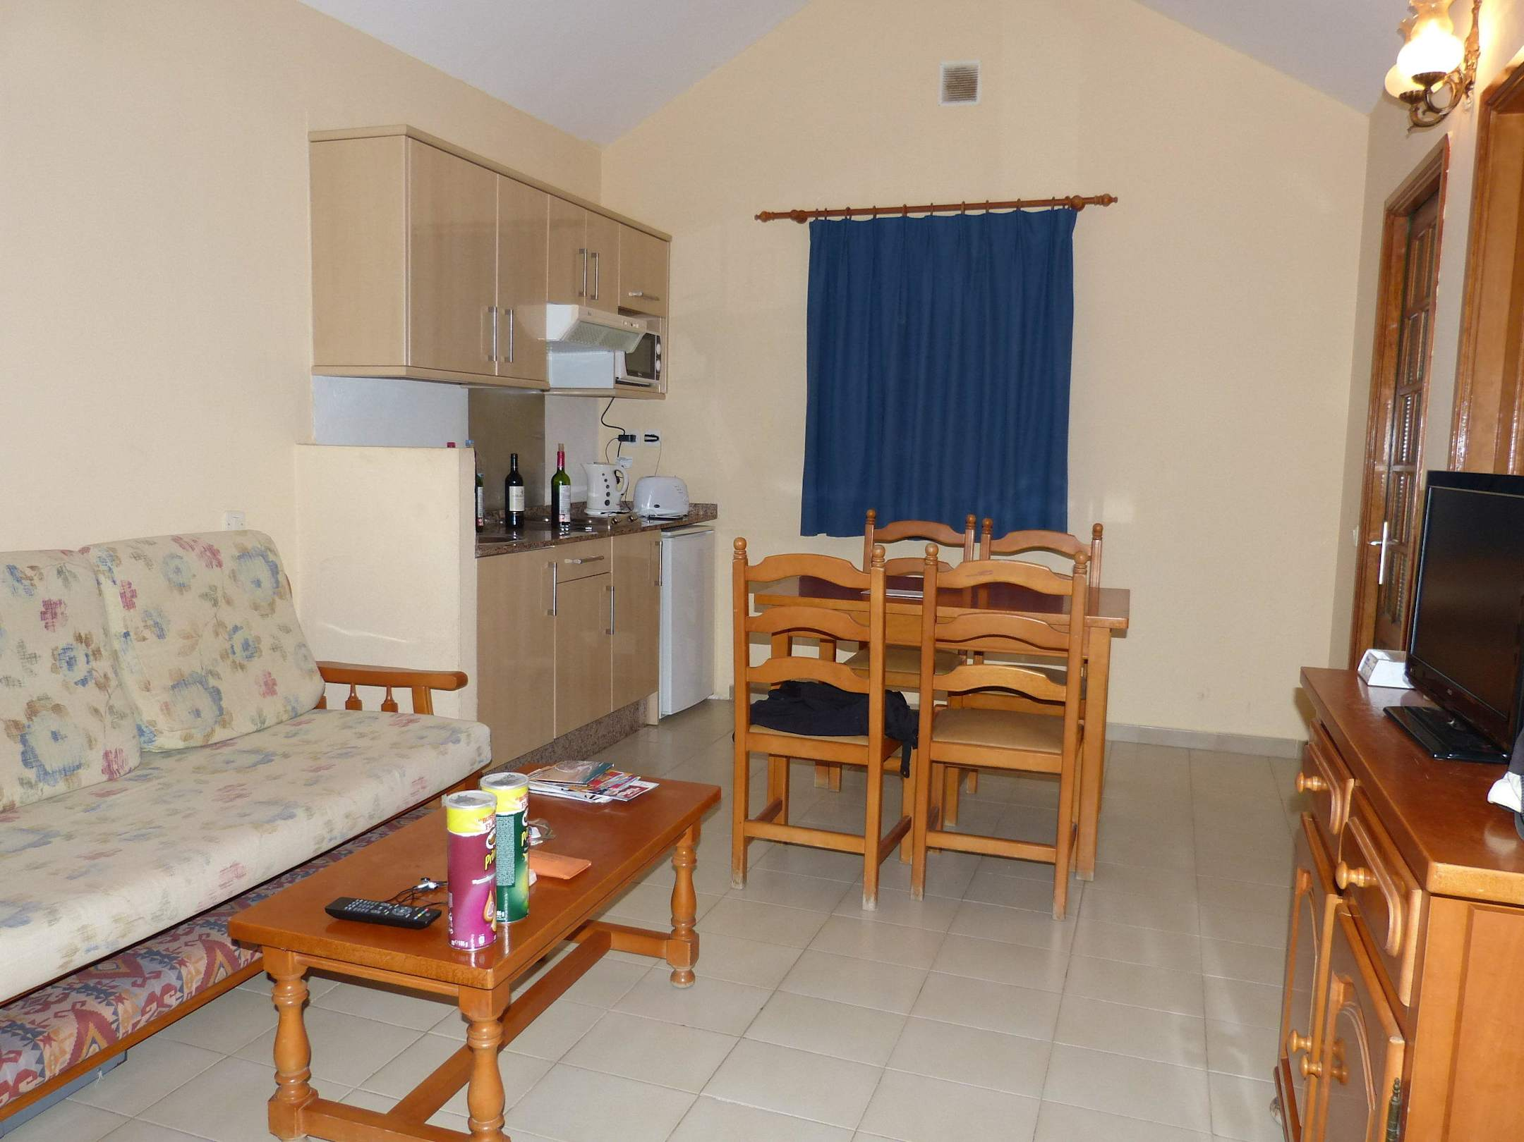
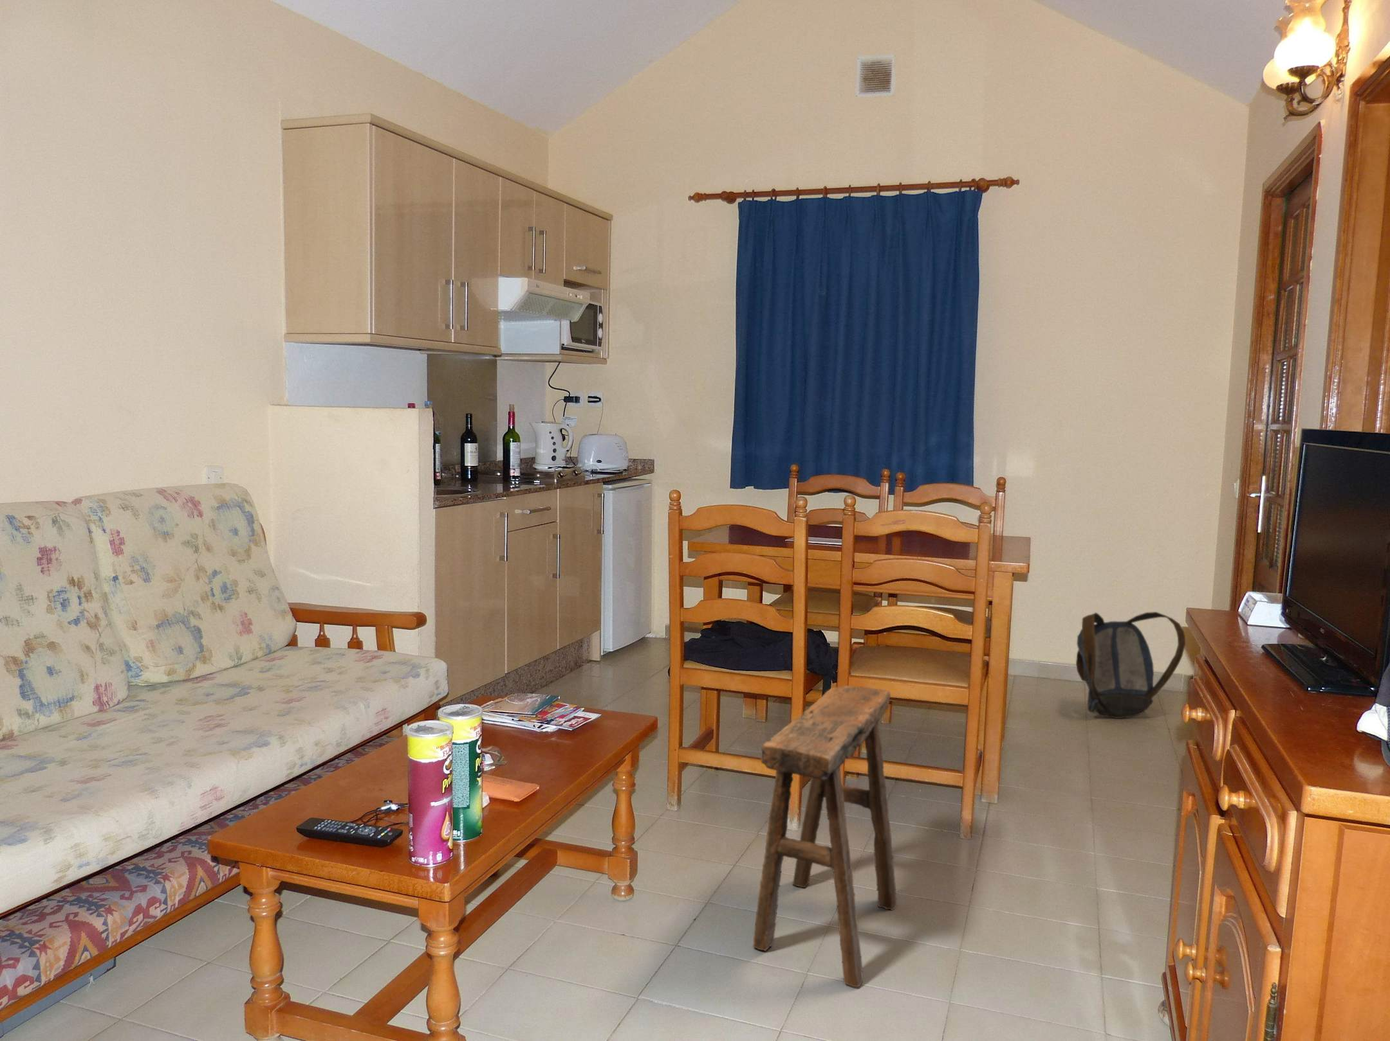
+ backpack (1119, 665)
+ stool (831, 821)
